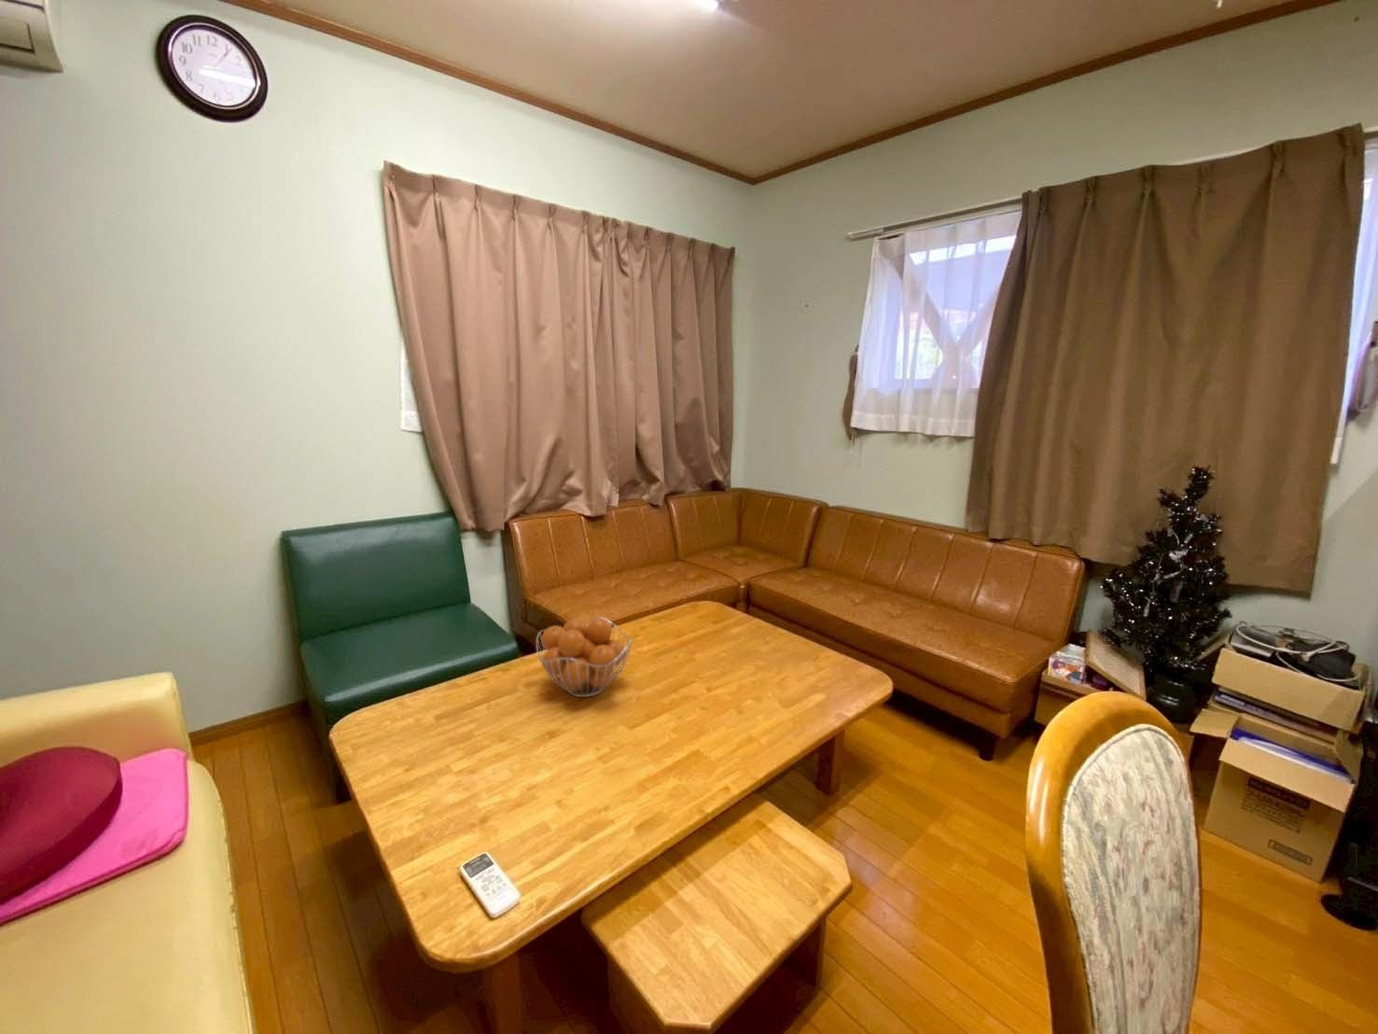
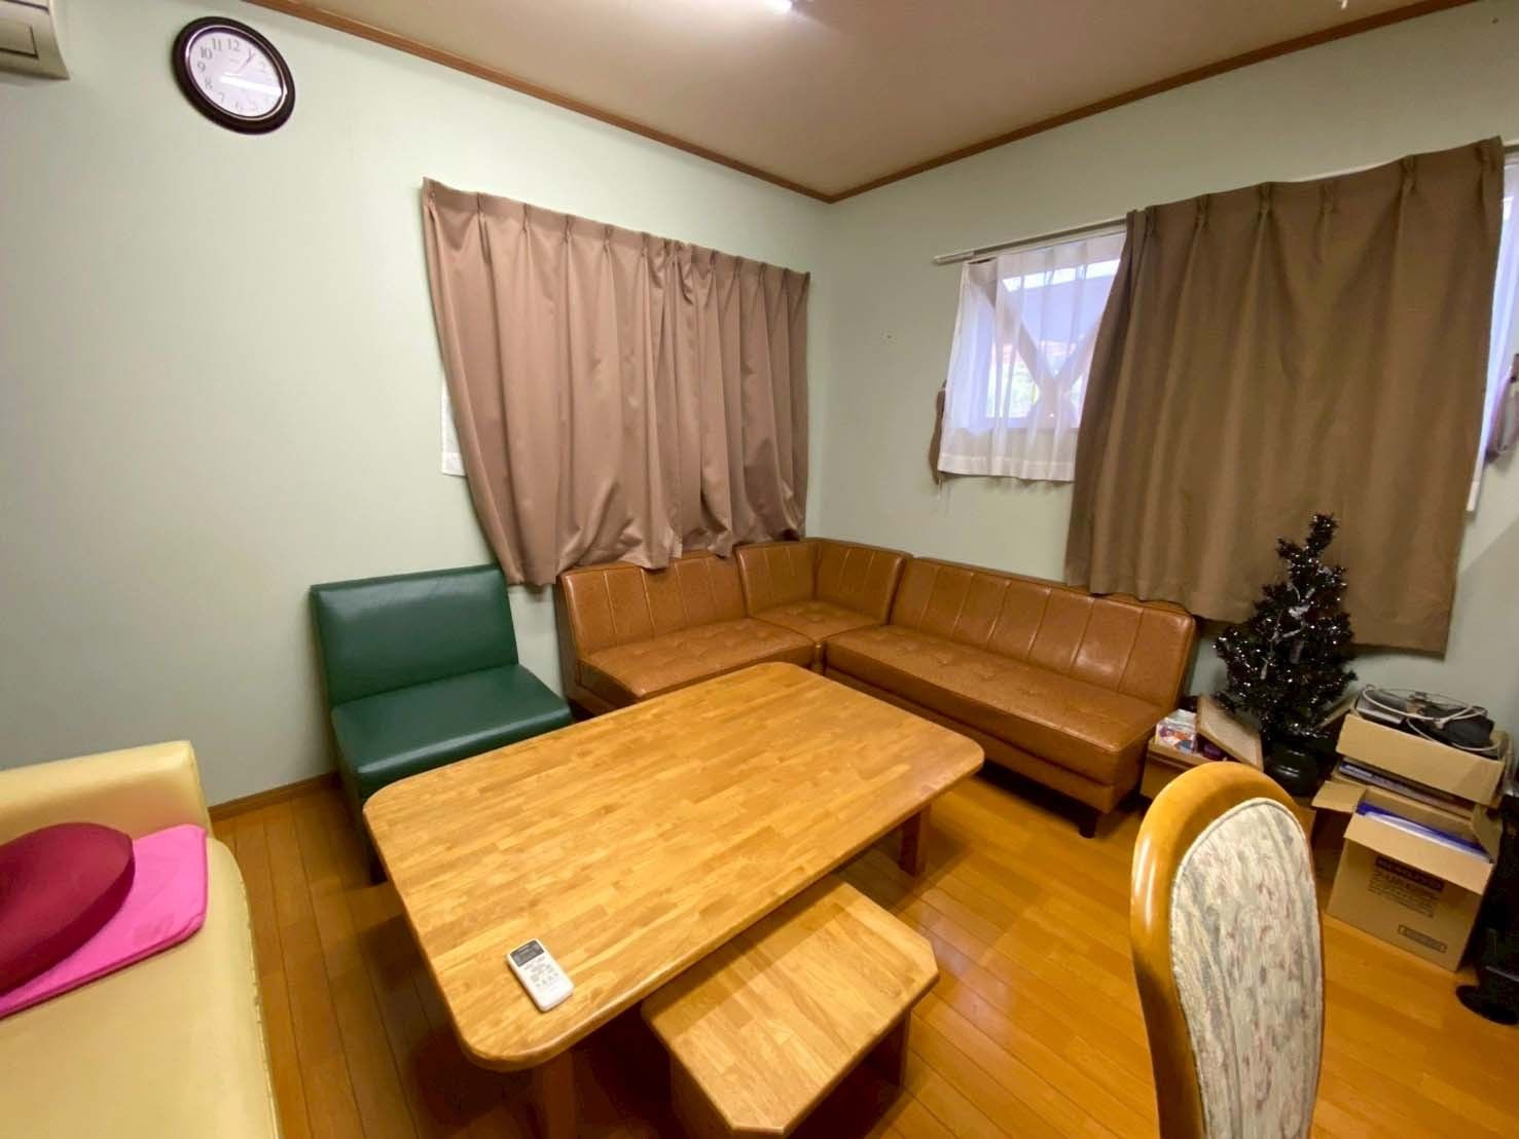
- fruit basket (585, 655)
